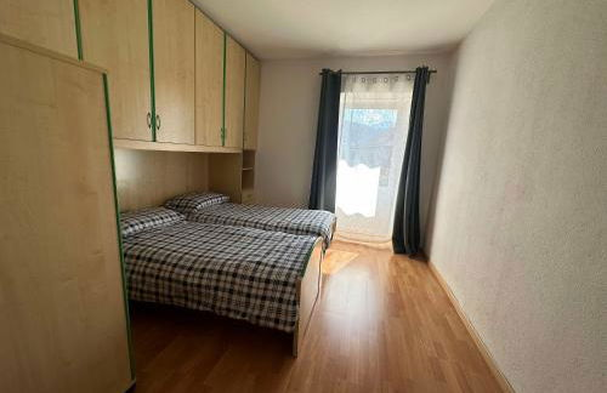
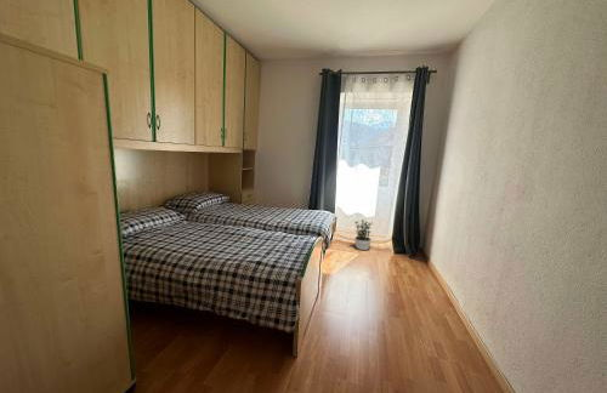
+ potted plant (362, 233)
